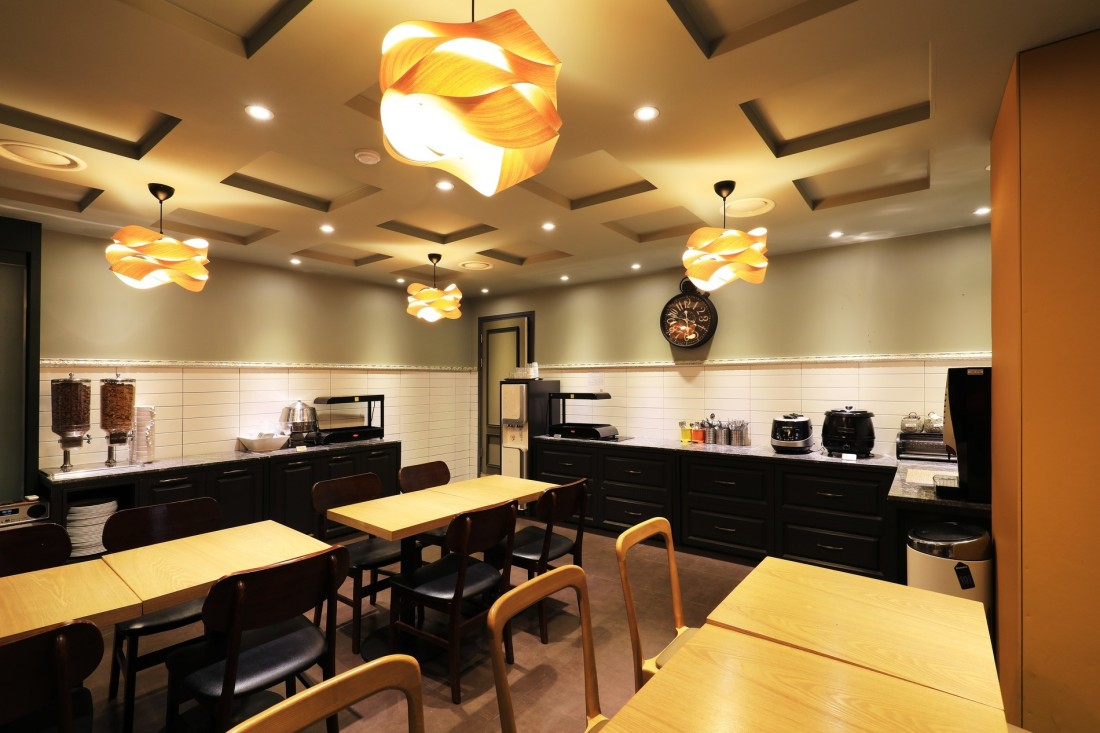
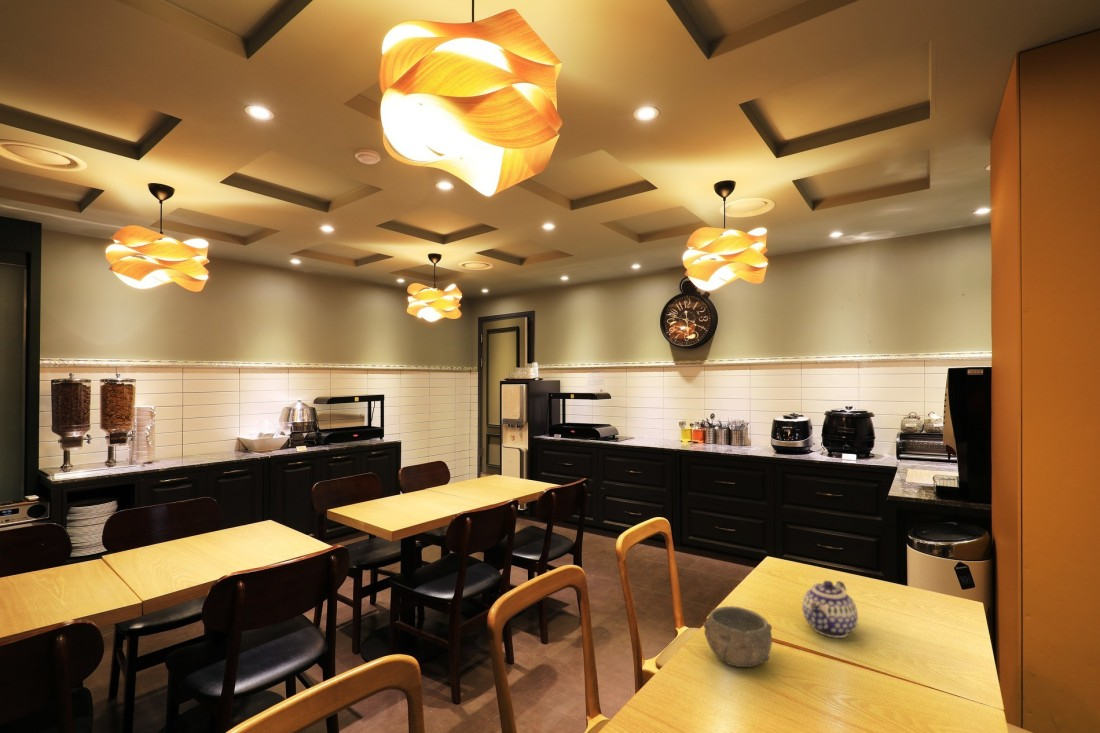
+ bowl (738, 638)
+ teapot (829, 605)
